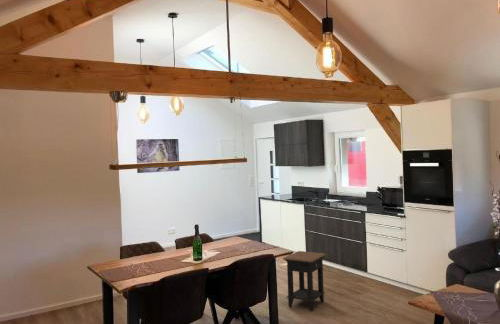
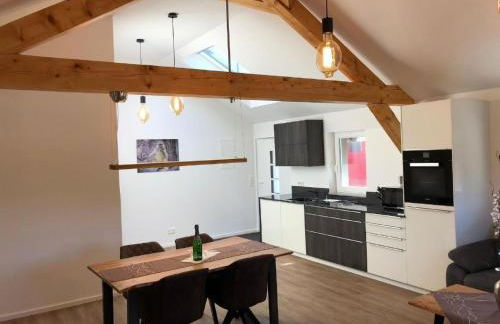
- side table (307, 279)
